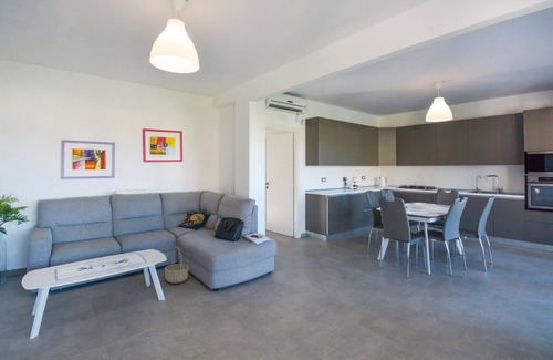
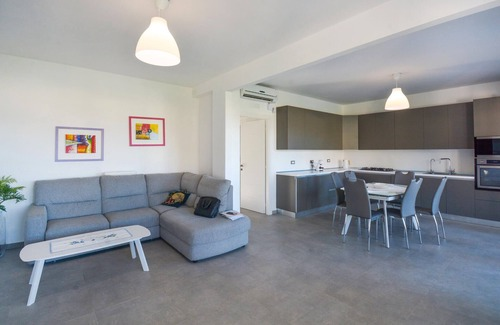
- basket (176, 264)
